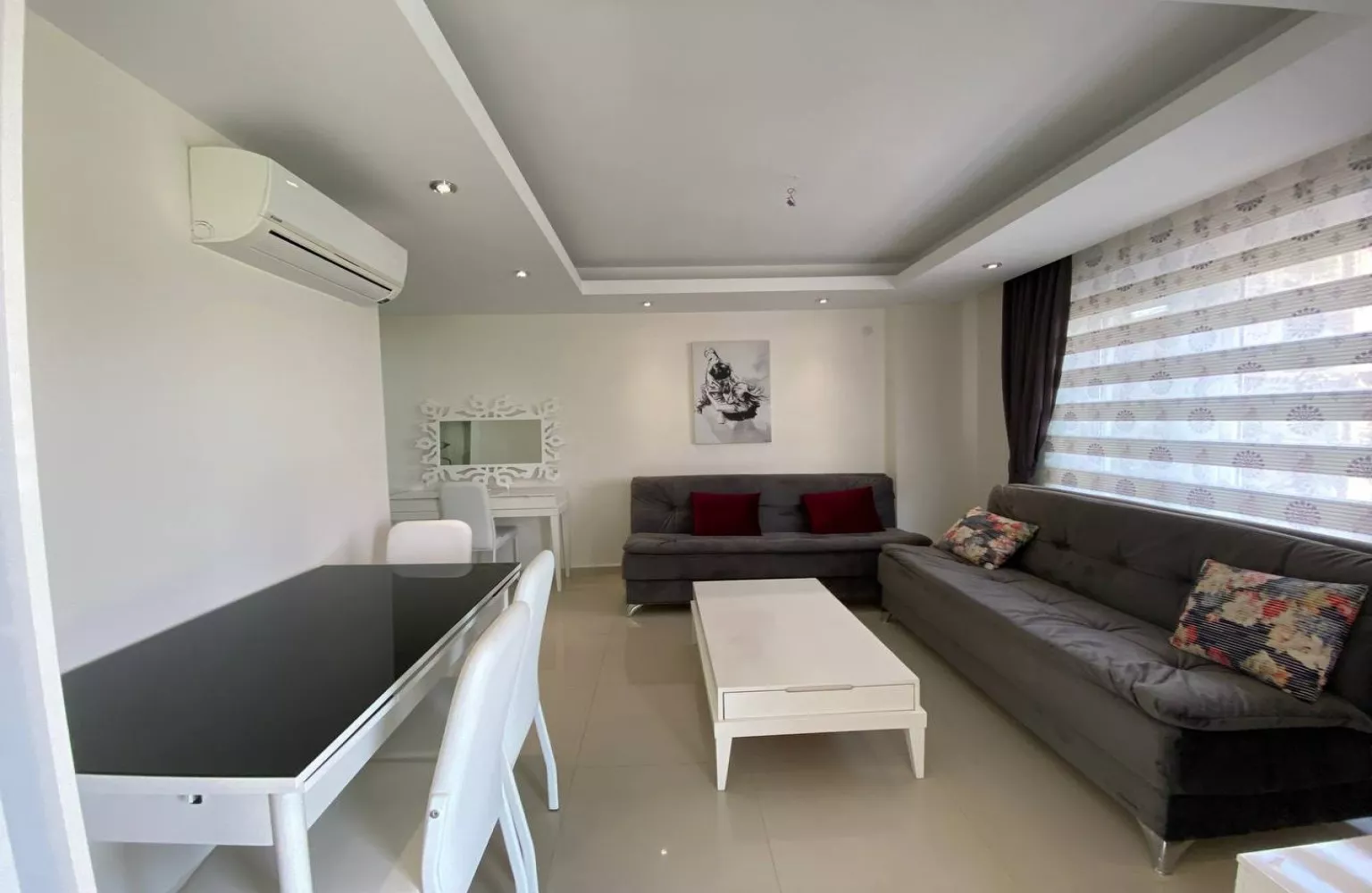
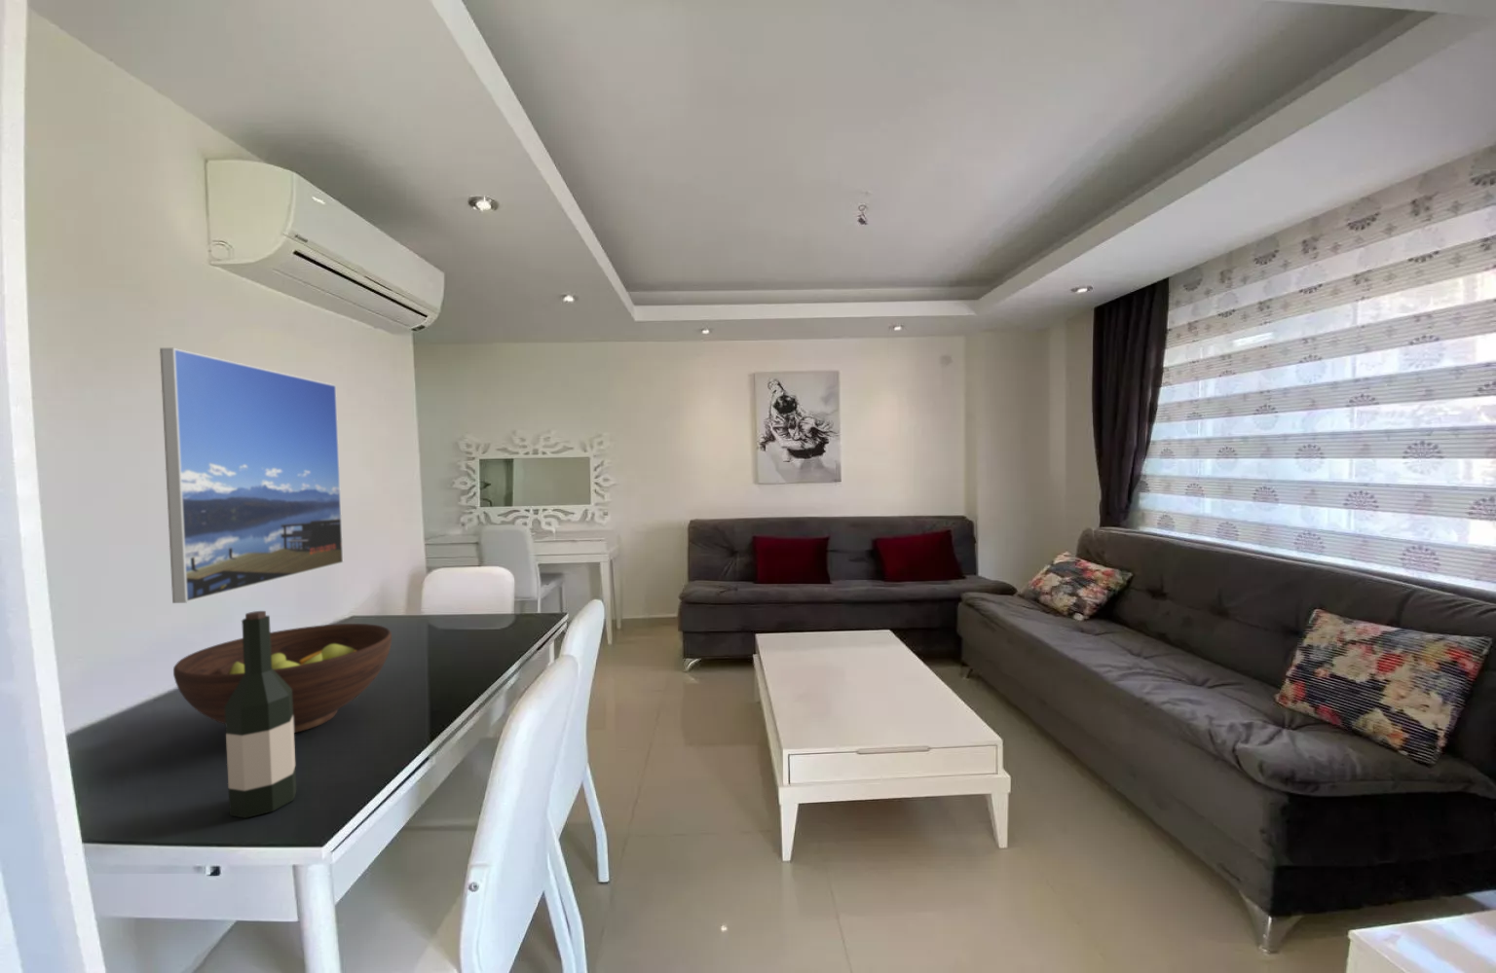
+ wine bottle (260, 707)
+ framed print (268, 475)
+ fruit bowl (293, 684)
